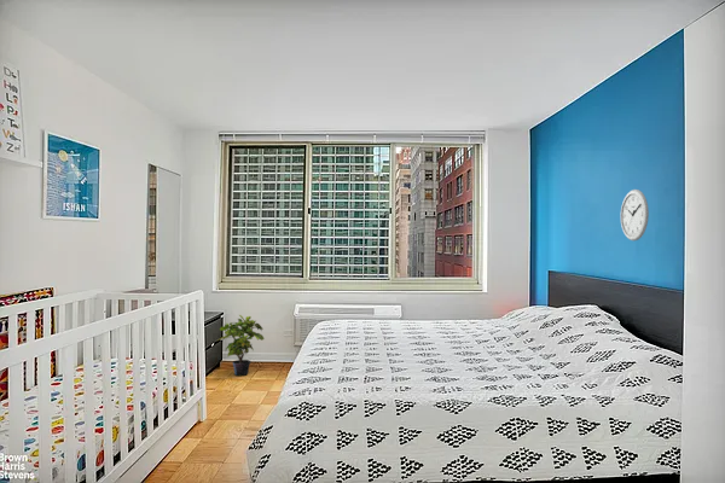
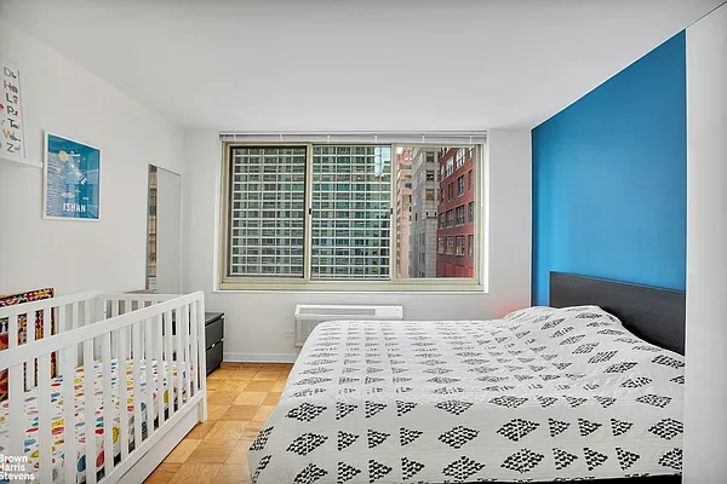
- wall clock (632, 215)
- potted plant (242, 344)
